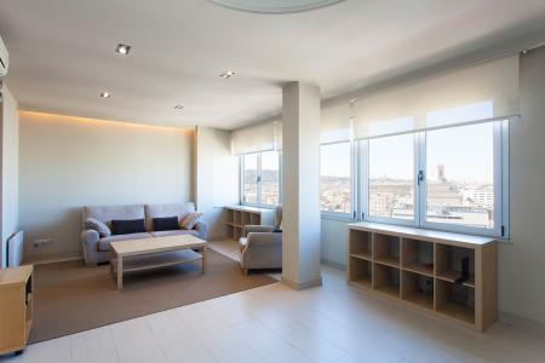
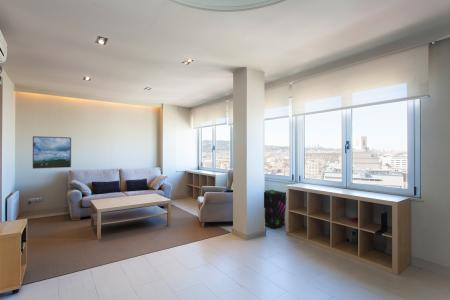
+ speaker (272, 208)
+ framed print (52, 152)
